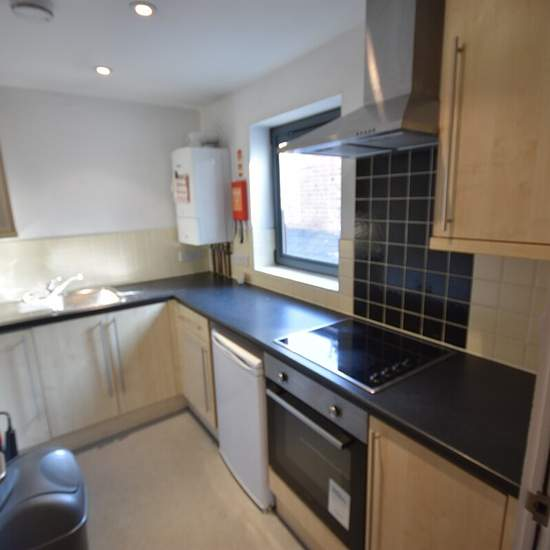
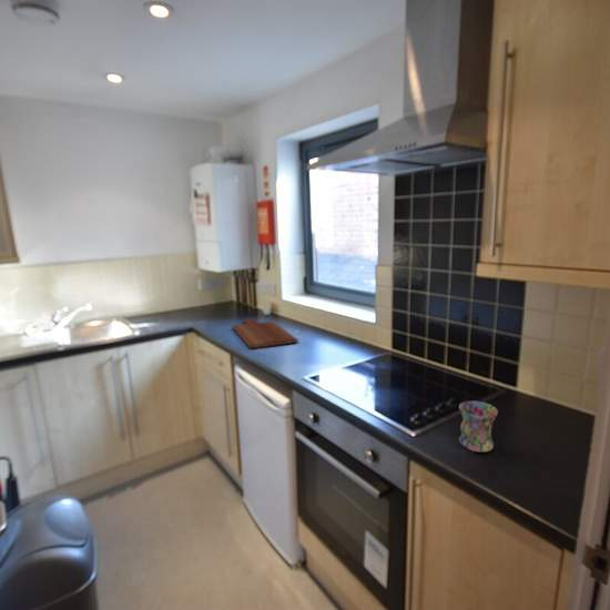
+ cutting board (262, 333)
+ mug (474, 428)
